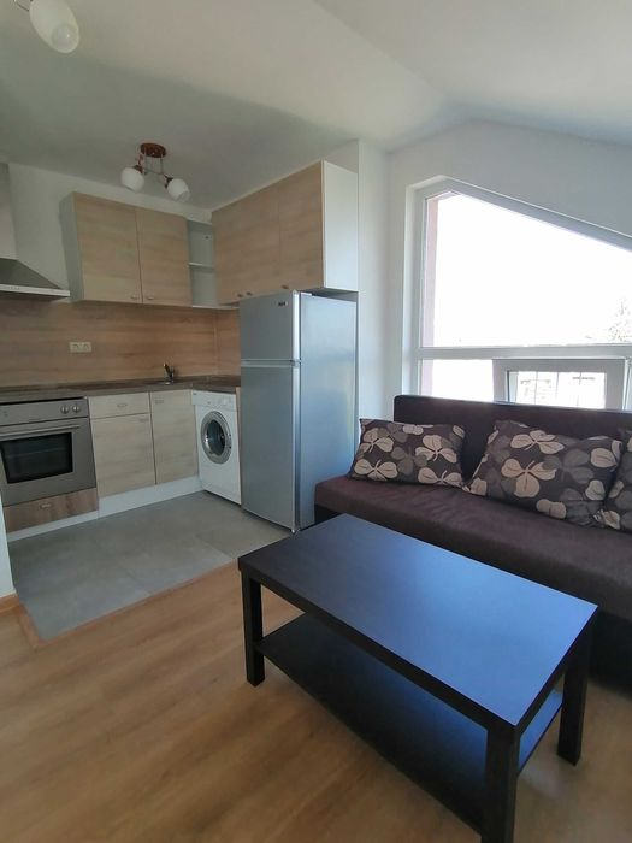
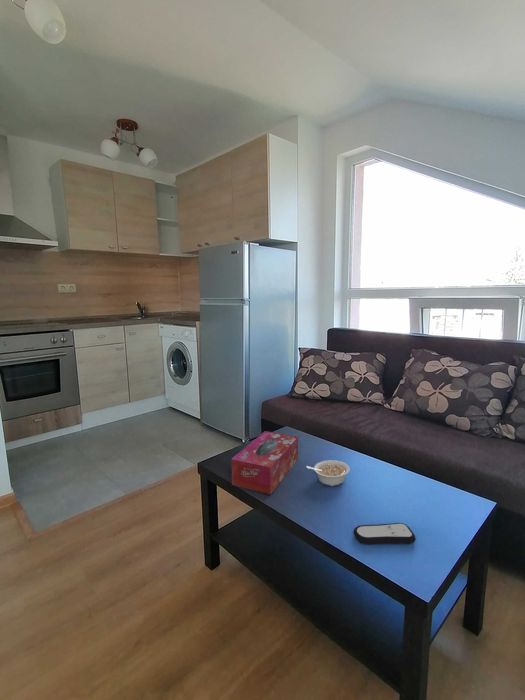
+ remote control (383, 533)
+ legume (330, 473)
+ tissue box (267, 459)
